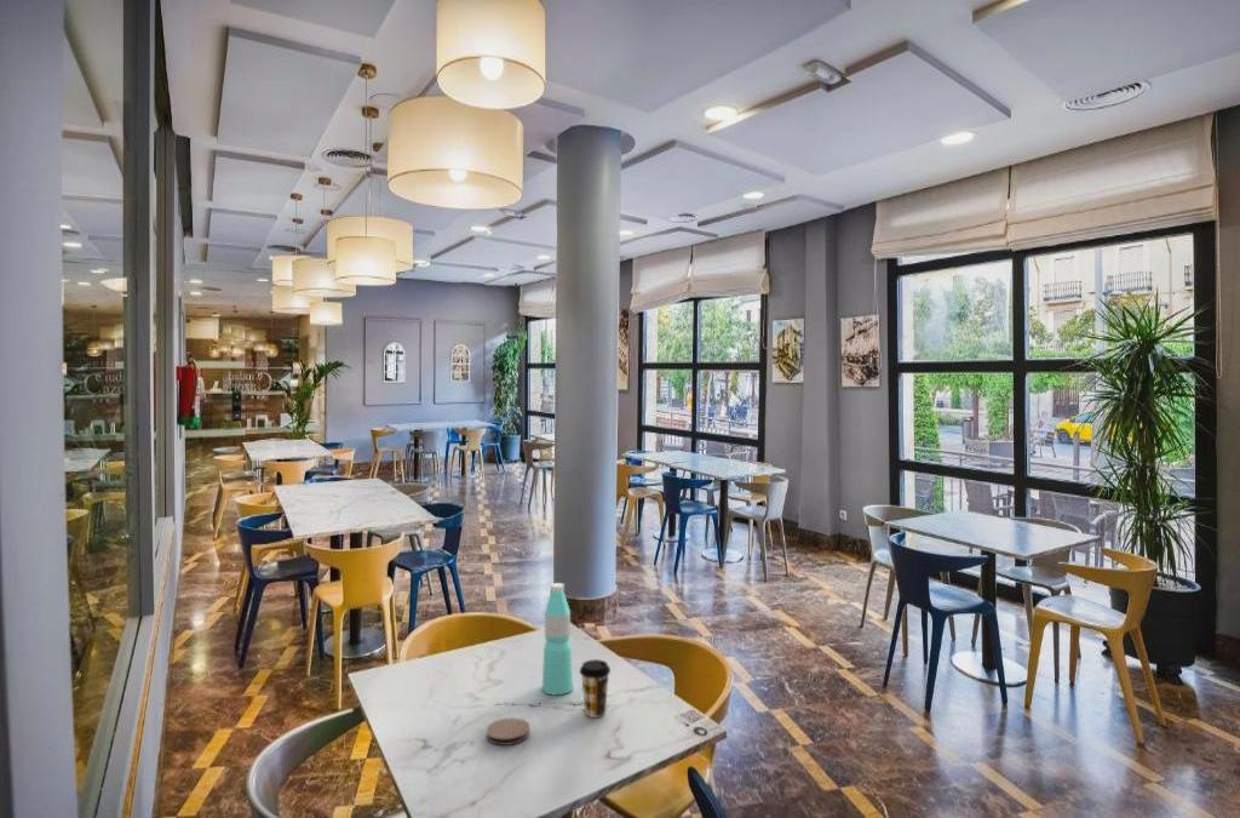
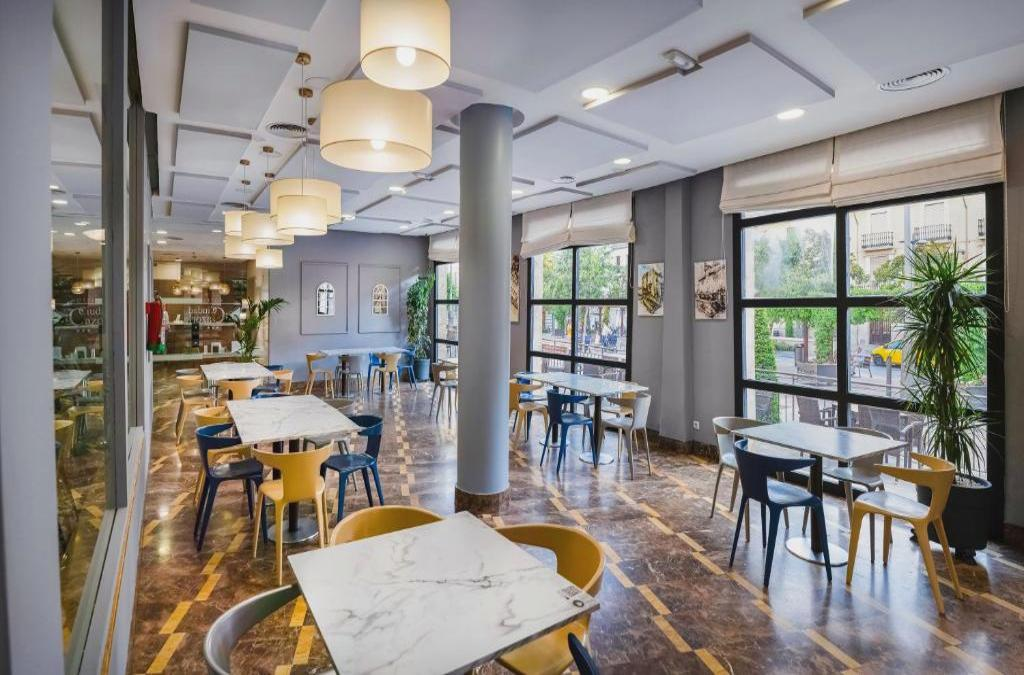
- coaster (507, 731)
- water bottle (557, 636)
- coffee cup (595, 688)
